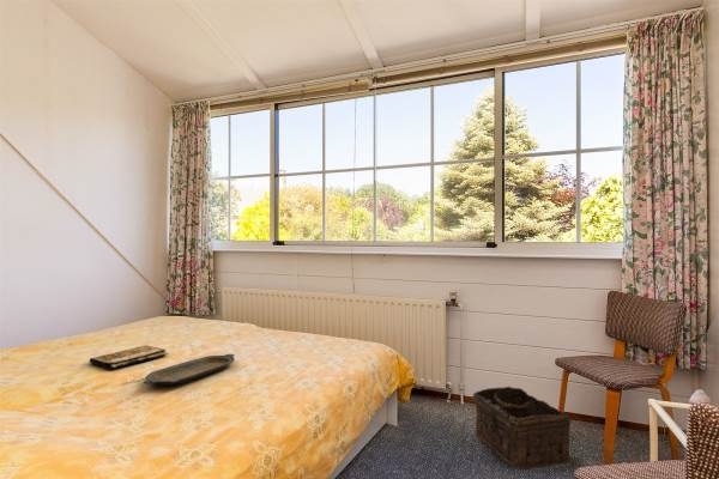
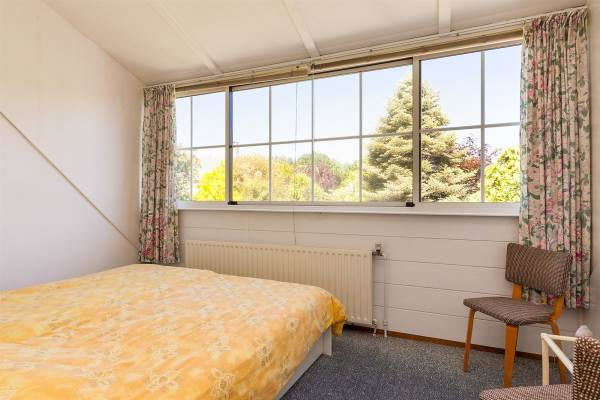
- basket (513, 420)
- book (129, 356)
- serving tray (193, 369)
